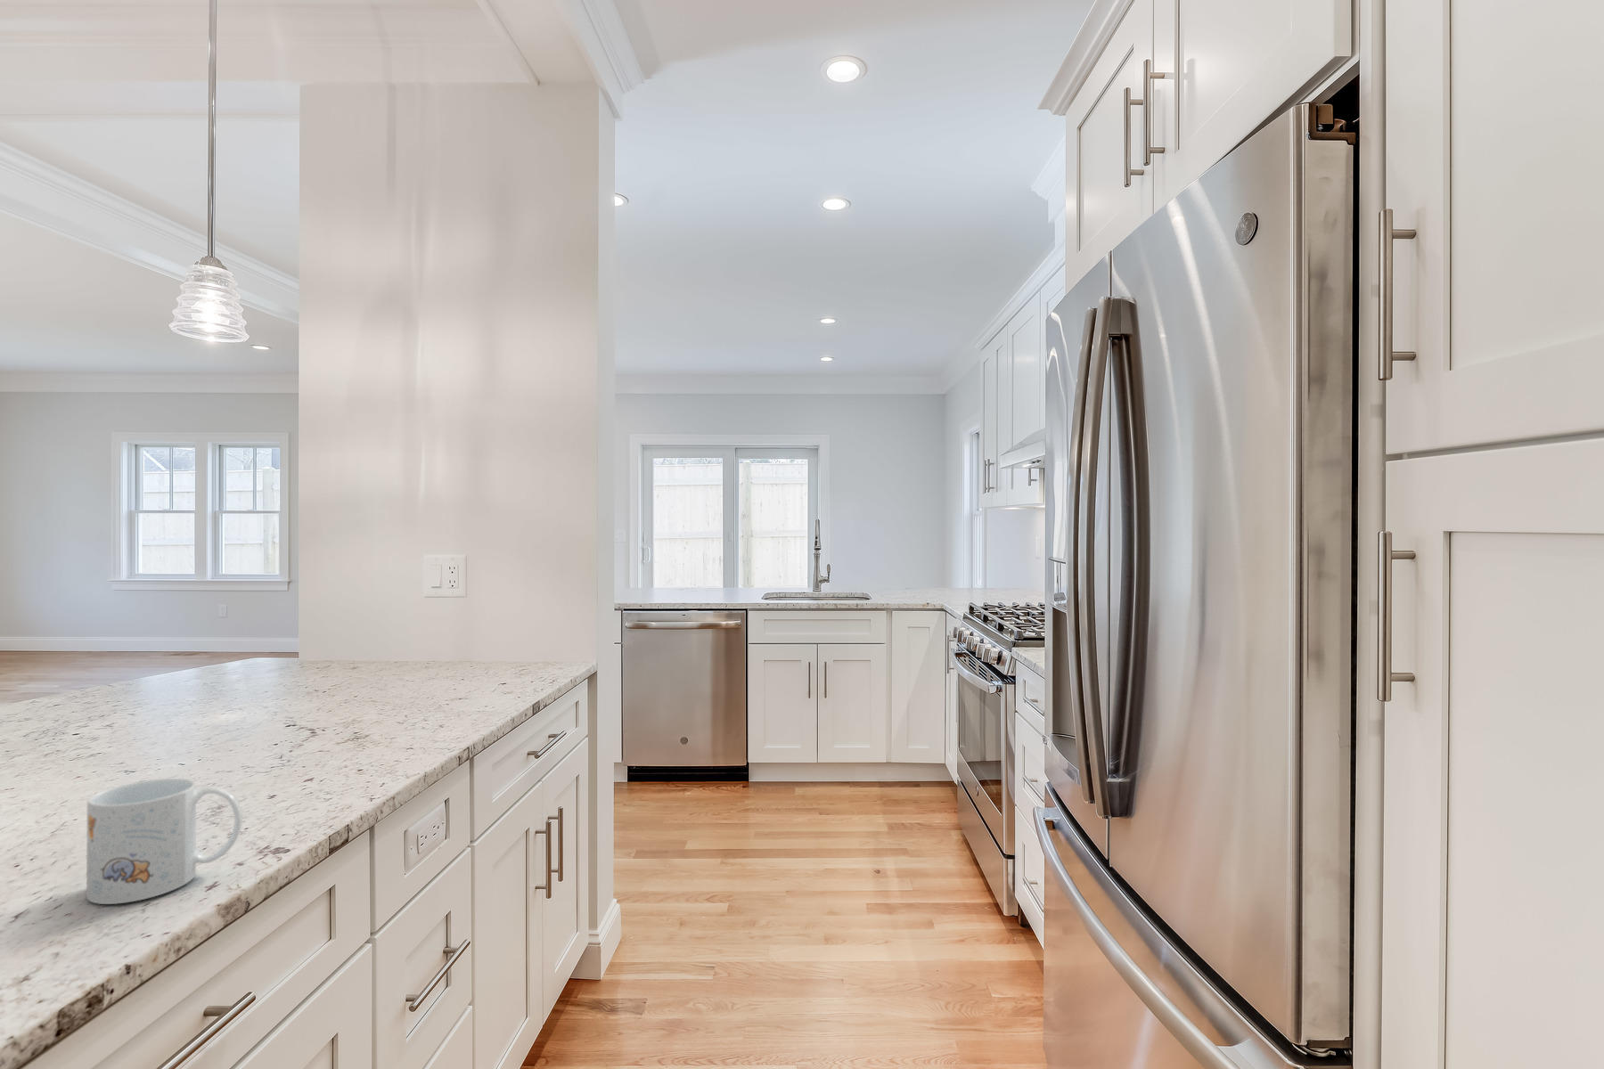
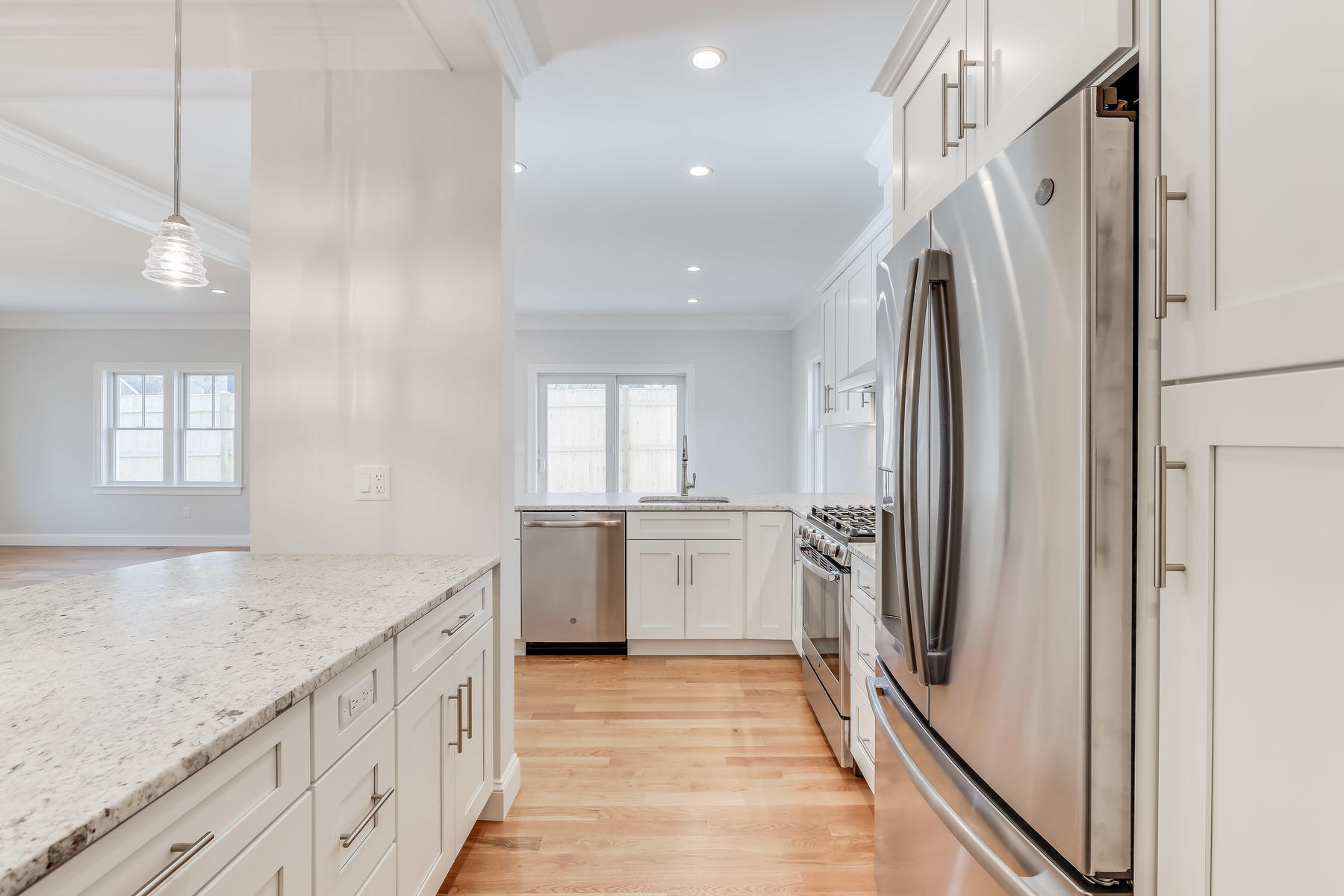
- mug (167, 833)
